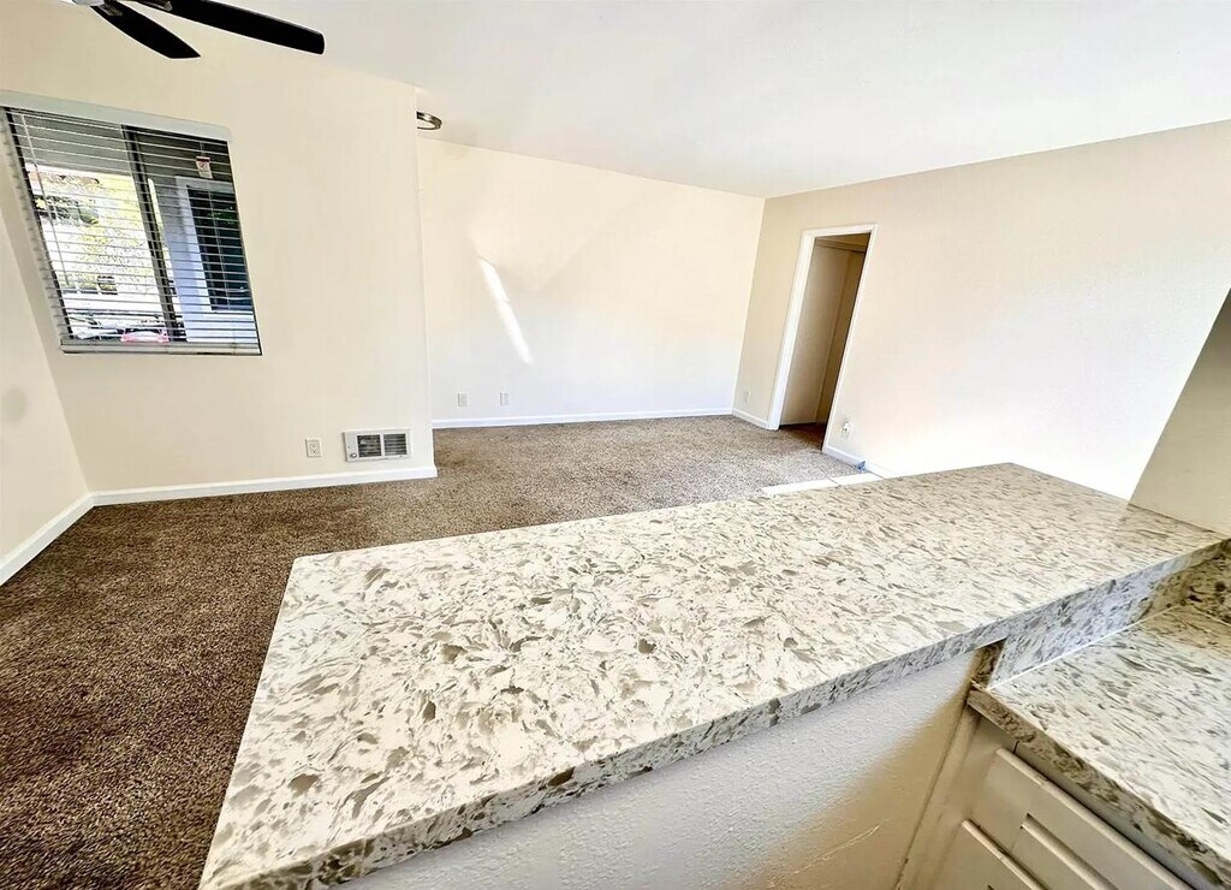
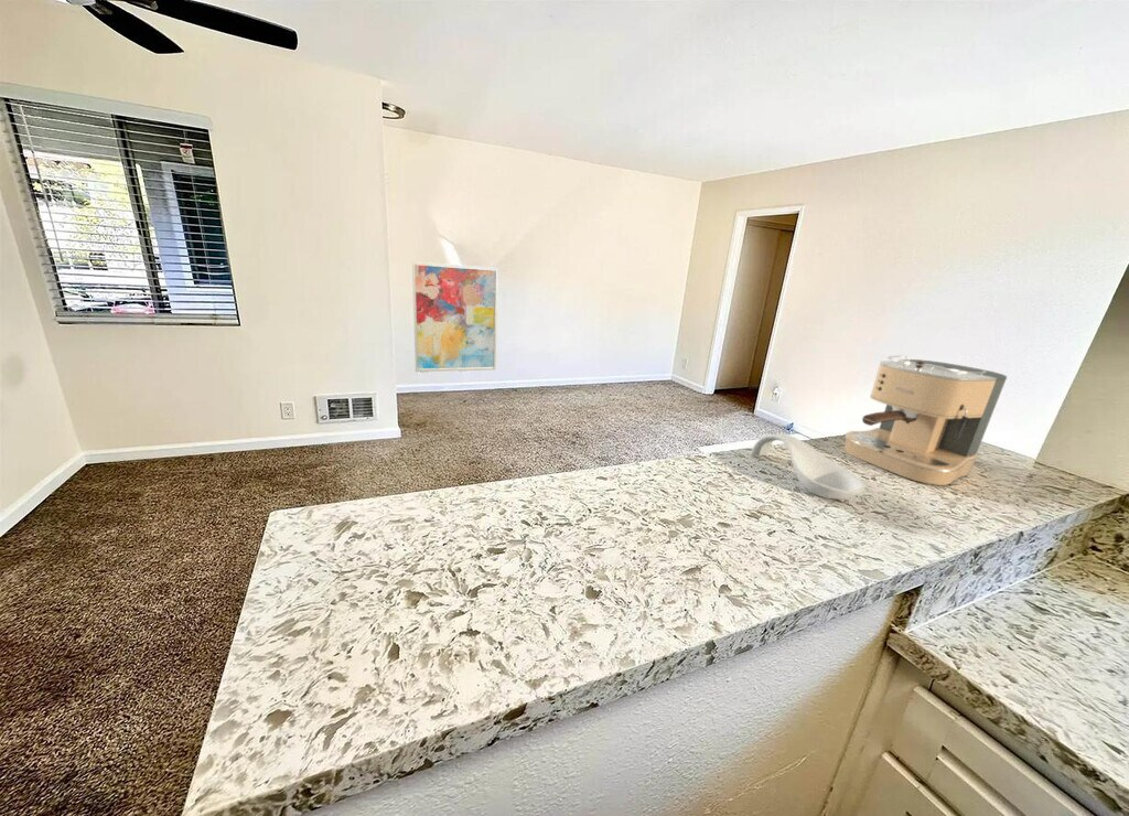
+ wall art (456, 319)
+ spoon rest (803, 462)
+ coffee maker (915, 412)
